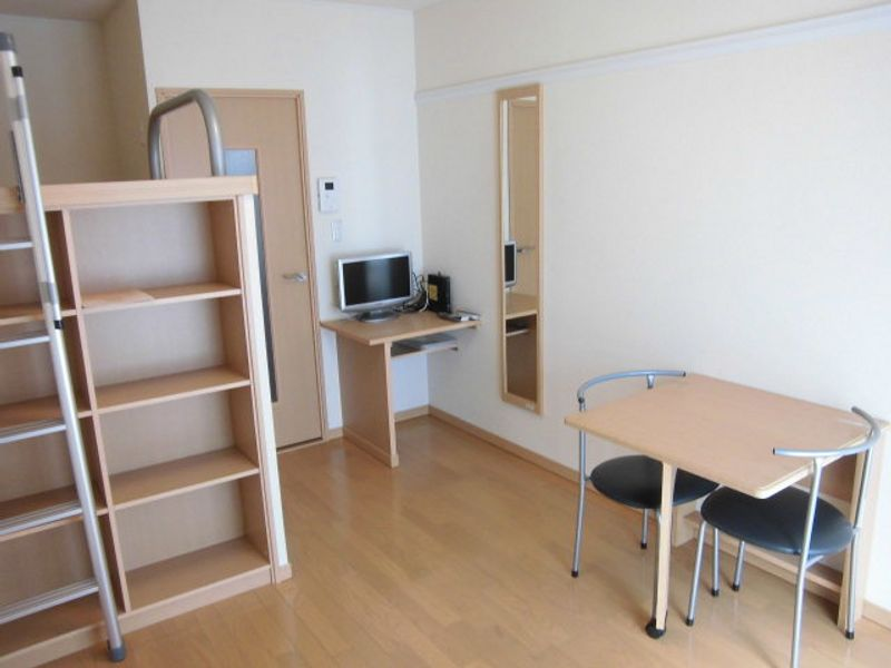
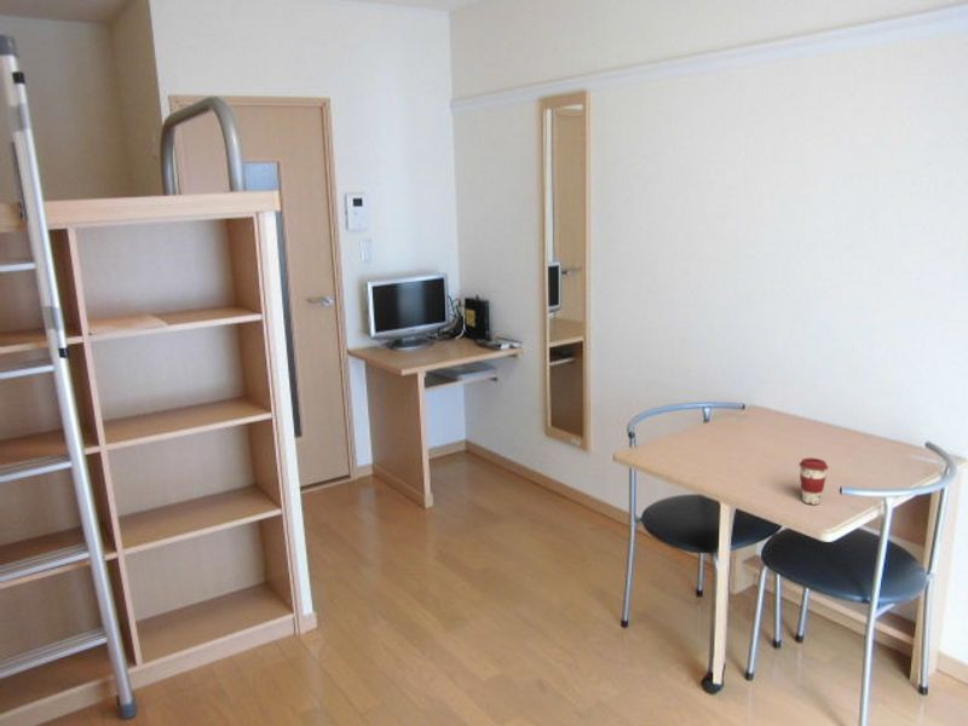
+ coffee cup (812, 480)
